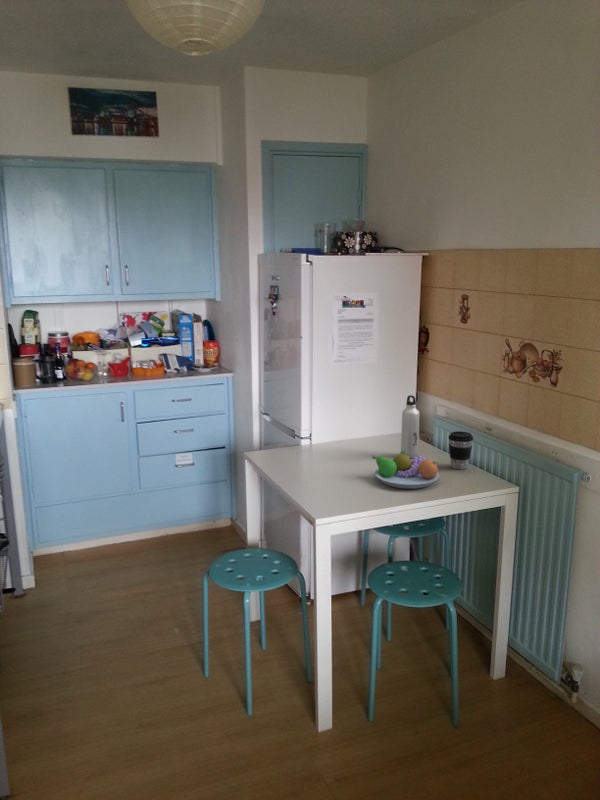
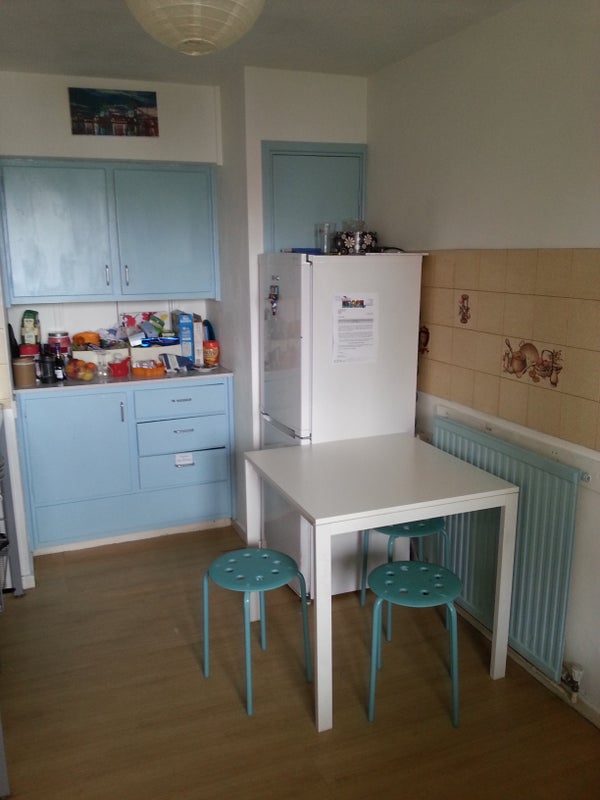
- coffee cup (460, 450)
- fruit bowl (404, 467)
- water bottle (410, 426)
